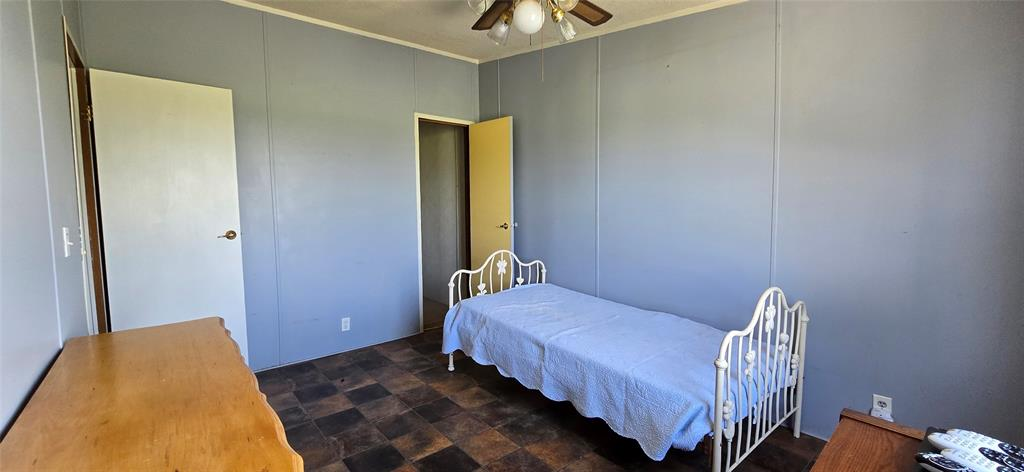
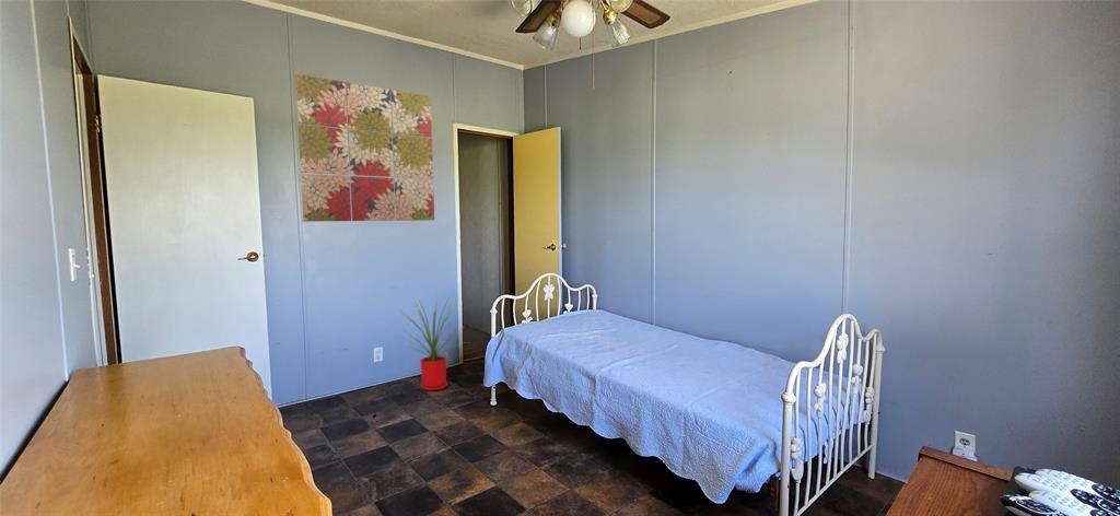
+ wall art (371, 153)
+ house plant (432, 341)
